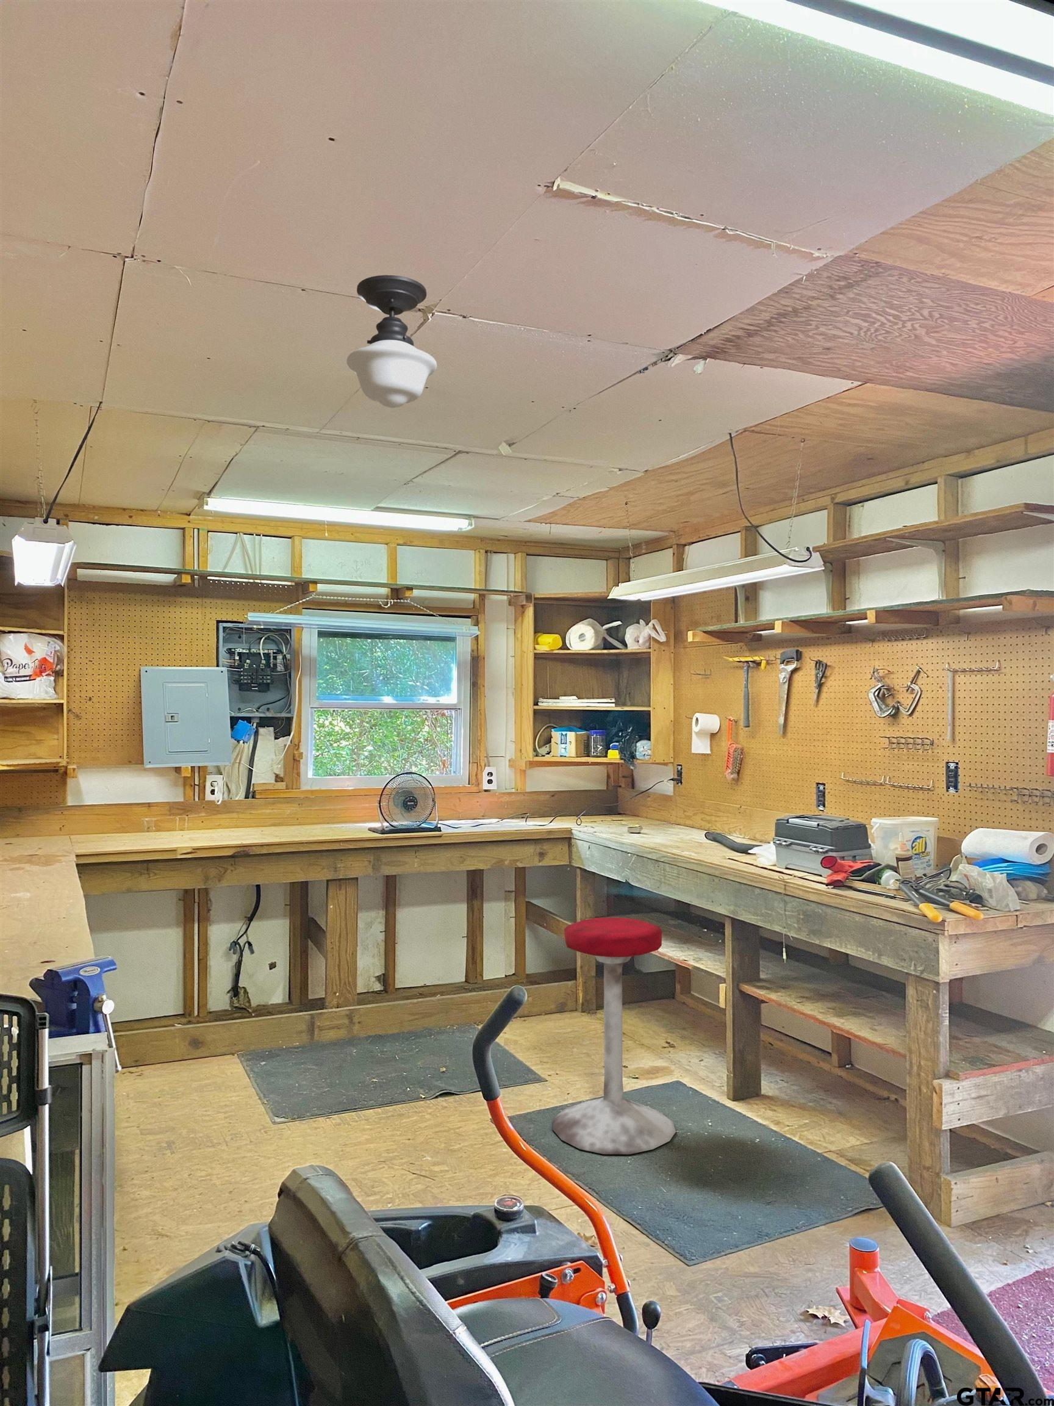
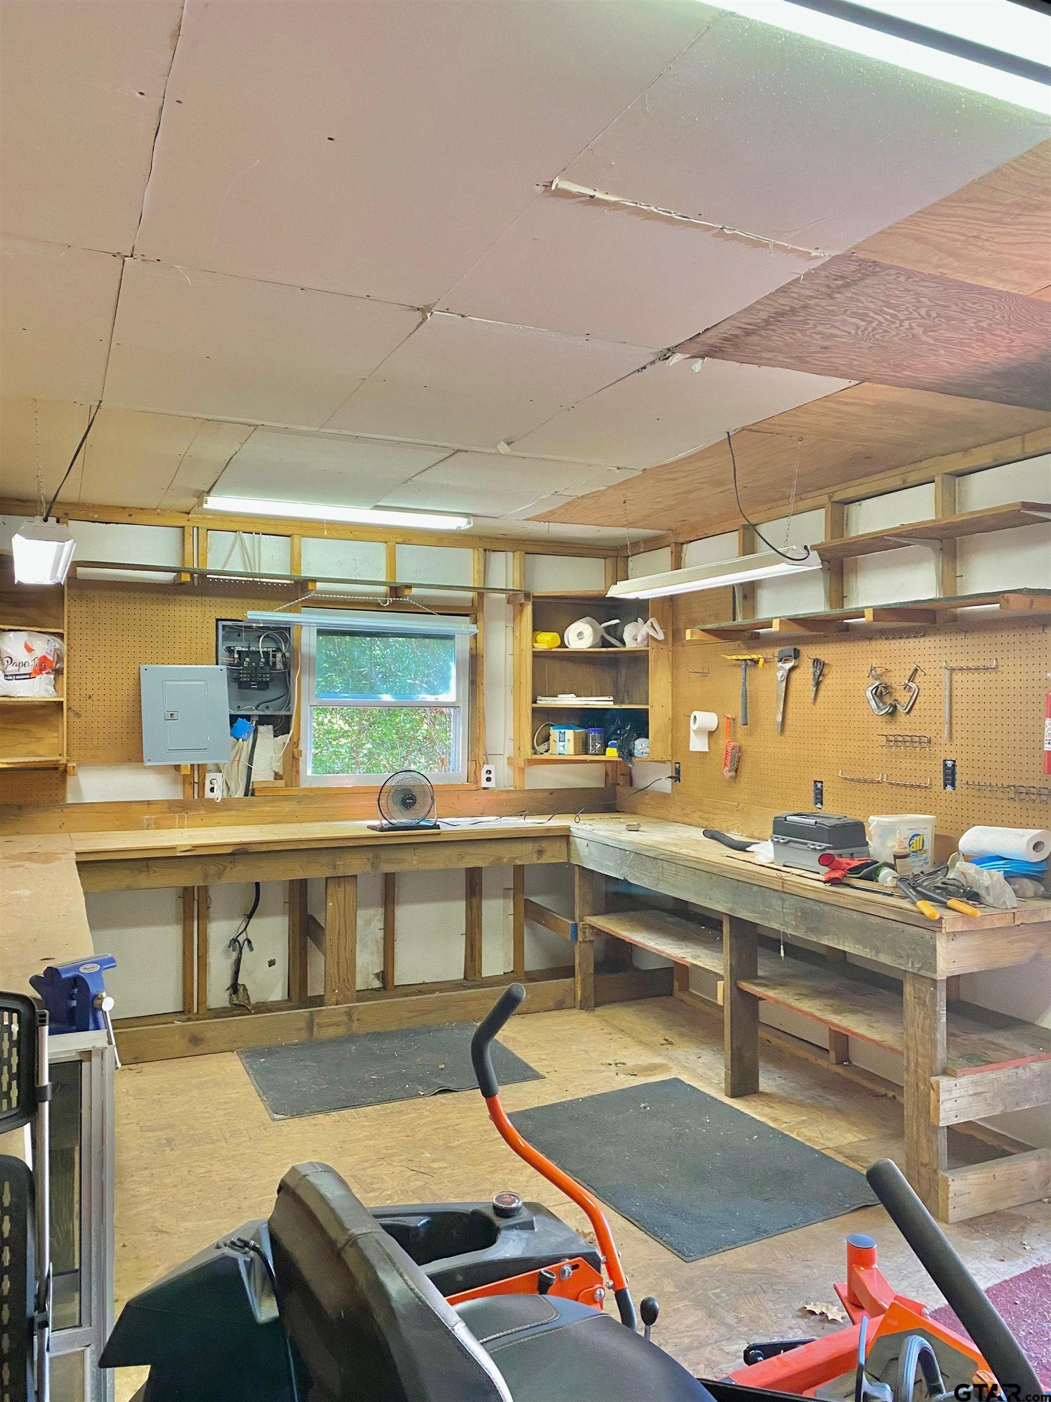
- light fixture (392, 349)
- stool (612, 1026)
